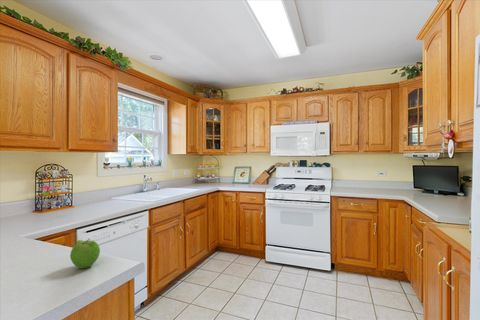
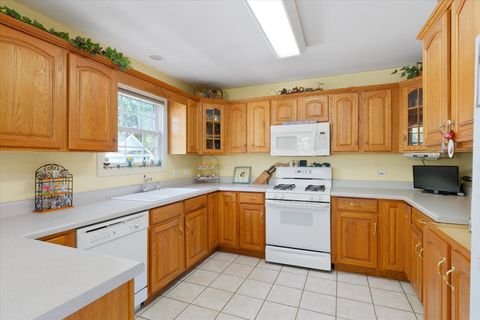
- fruit (85, 252)
